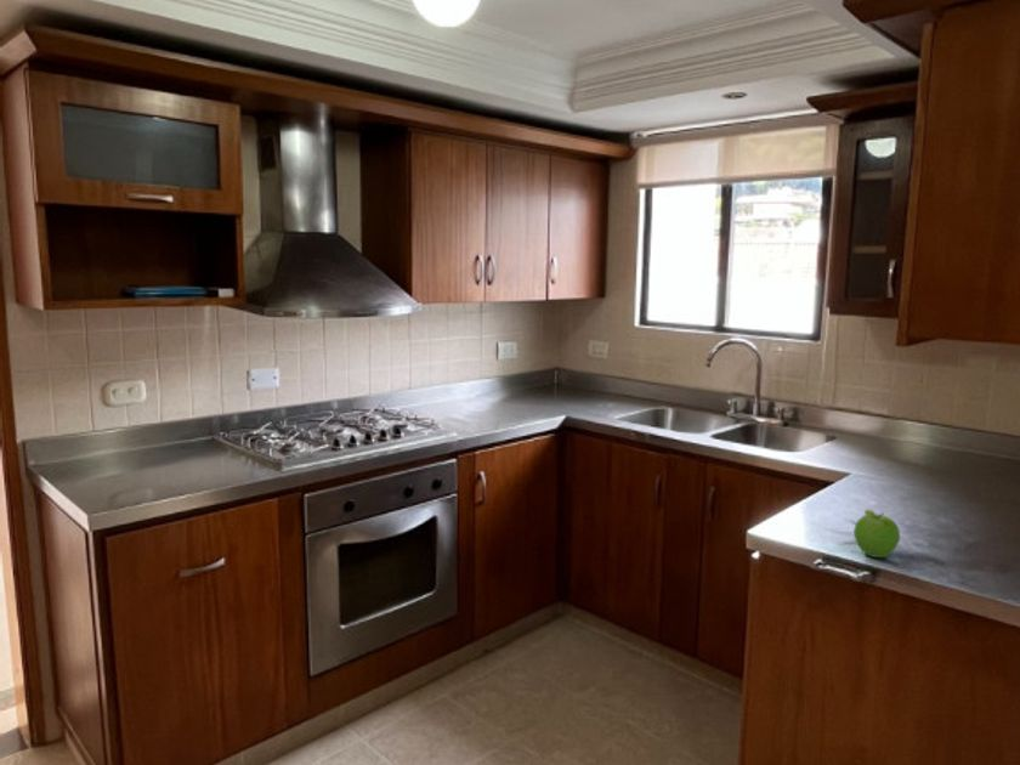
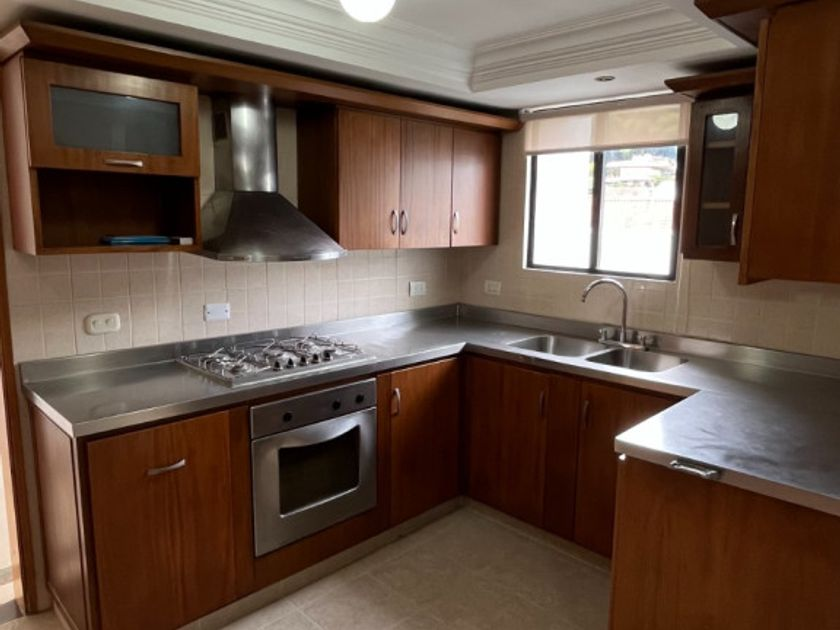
- fruit (877, 533)
